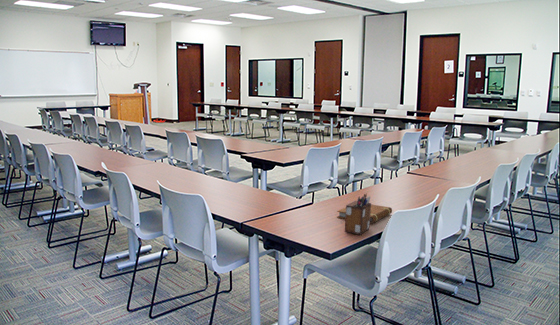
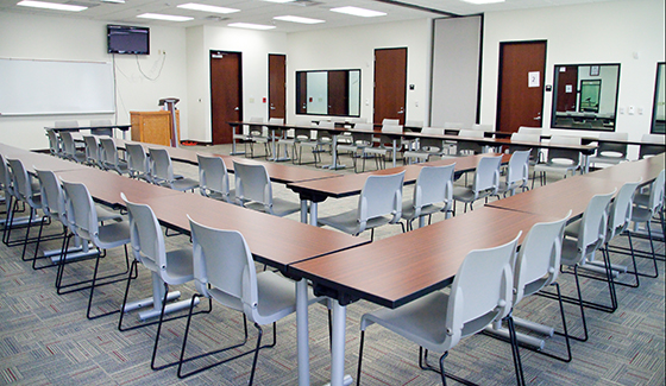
- desk organizer (358, 212)
- notebook (370, 212)
